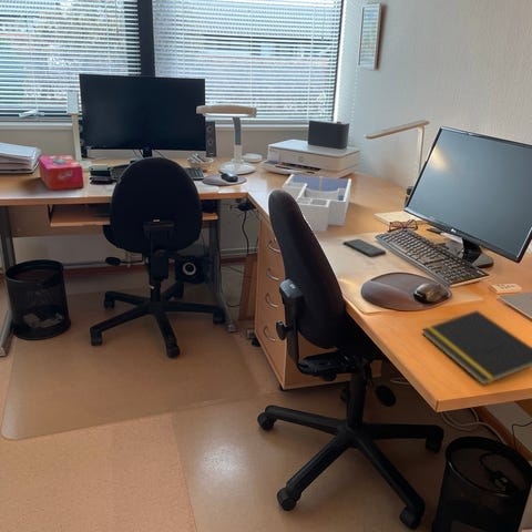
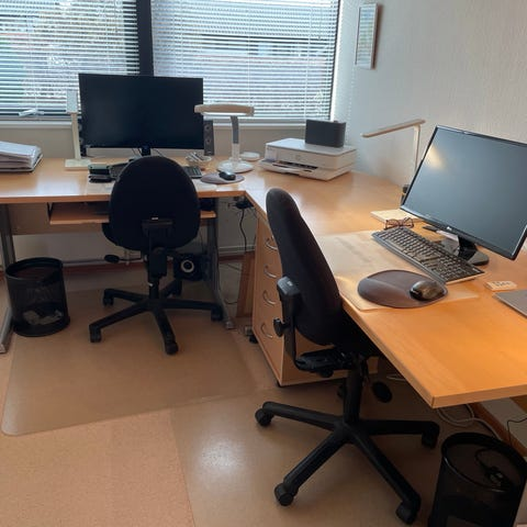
- desk organizer (314, 201)
- smartphone (364, 247)
- tissue box (60, 171)
- notepad (480, 344)
